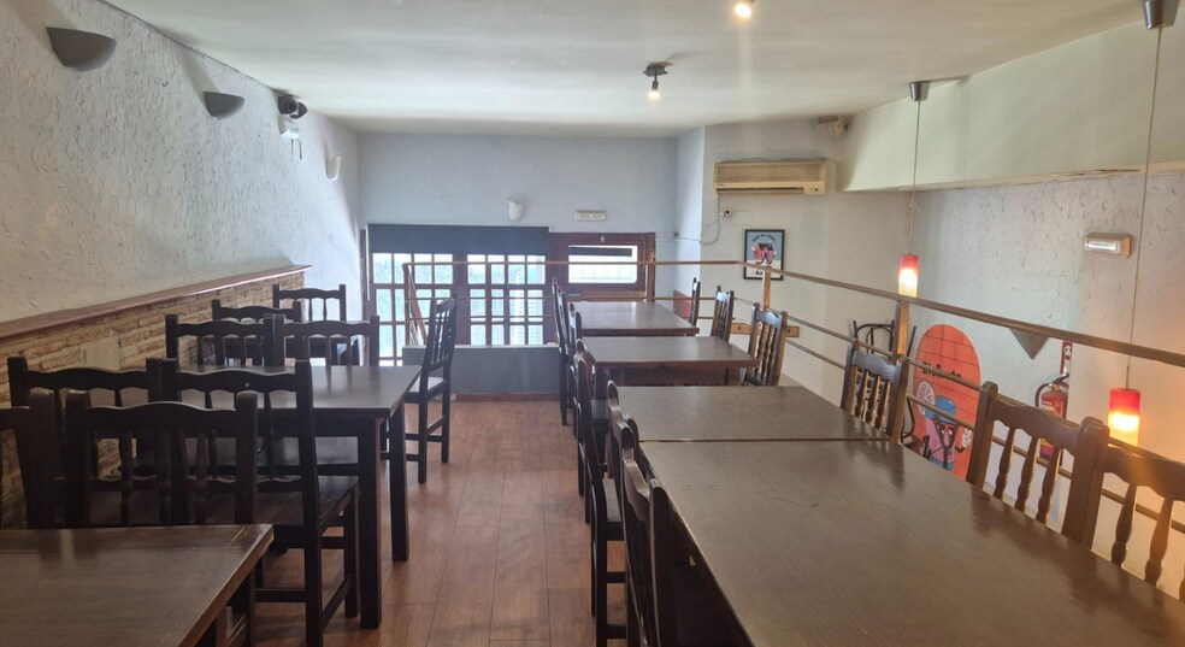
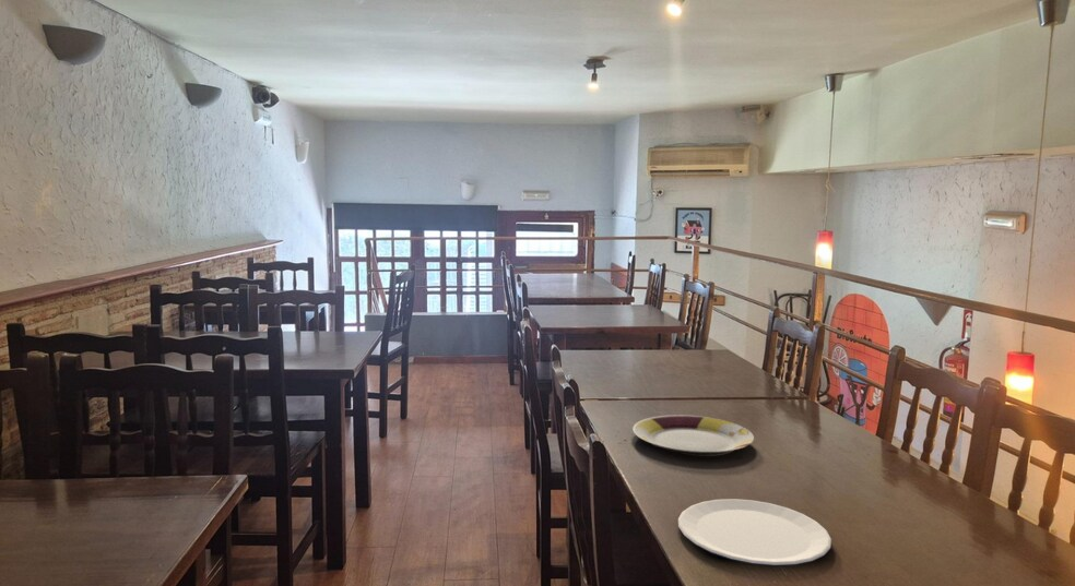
+ plate (692, 435)
+ plate (752, 530)
